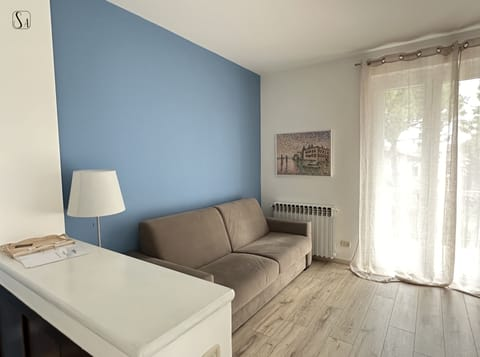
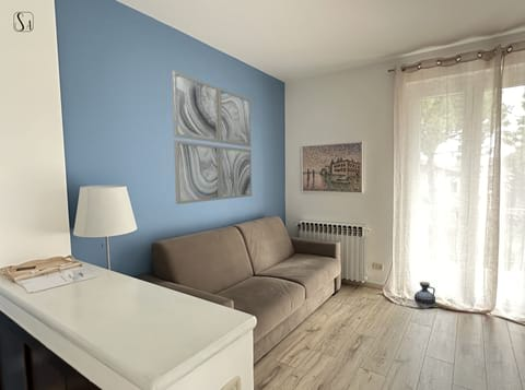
+ ceramic jug (424, 294)
+ wall art (218, 145)
